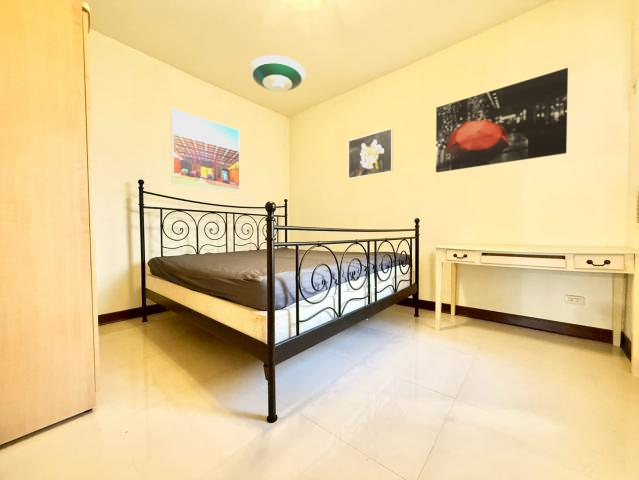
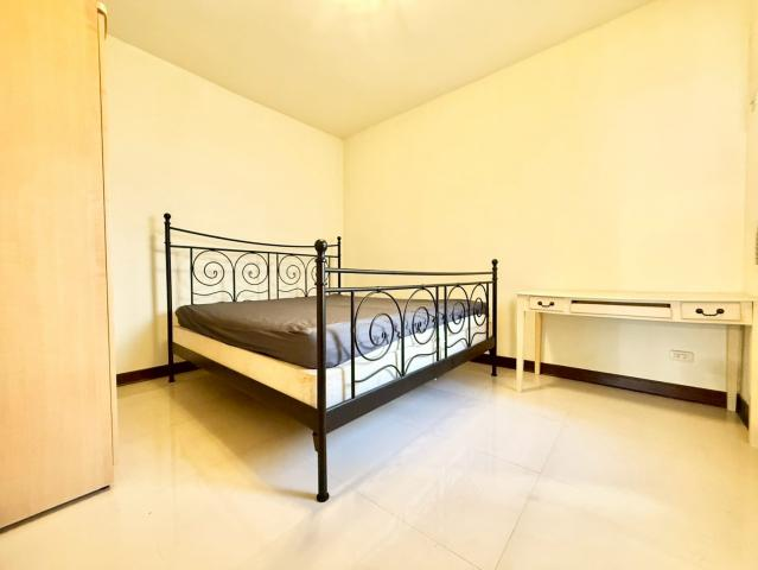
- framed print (208, 154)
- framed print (369, 155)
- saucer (277, 81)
- wall art (493, 127)
